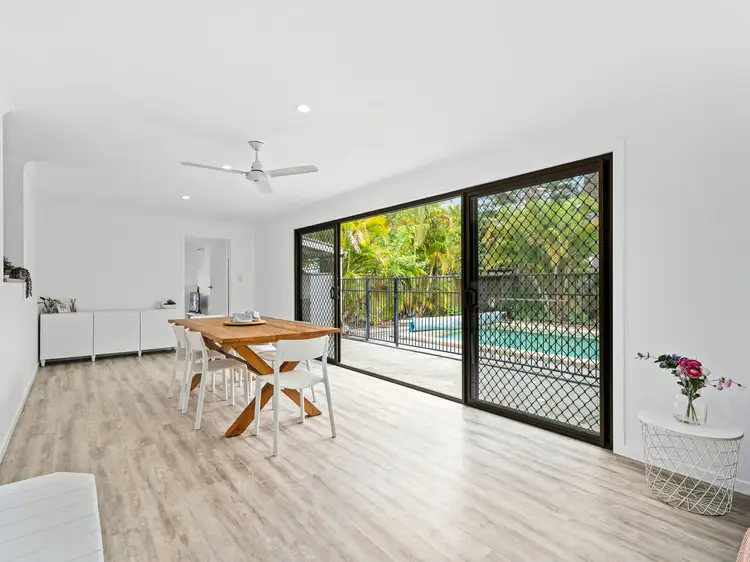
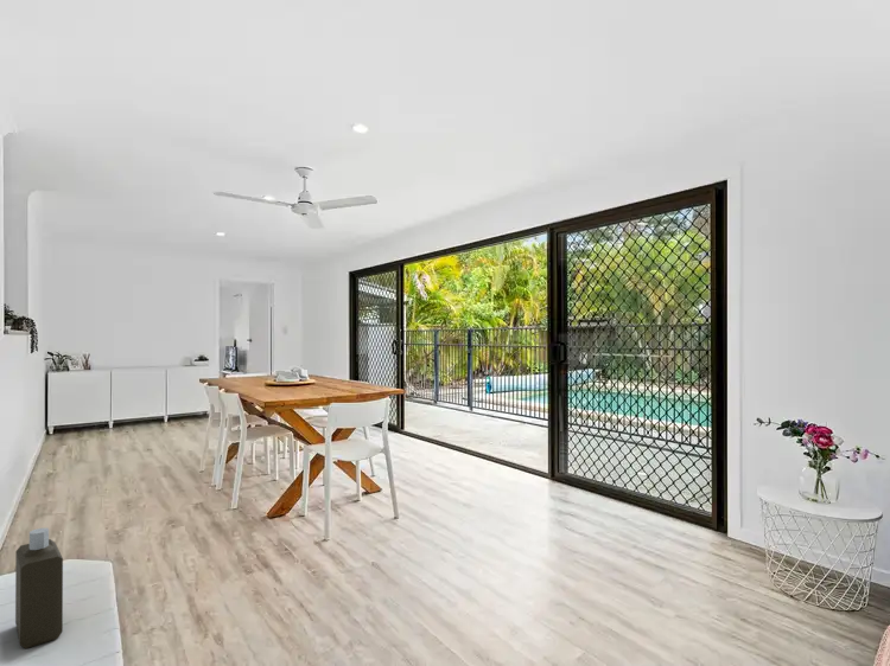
+ bottle (38, 581)
